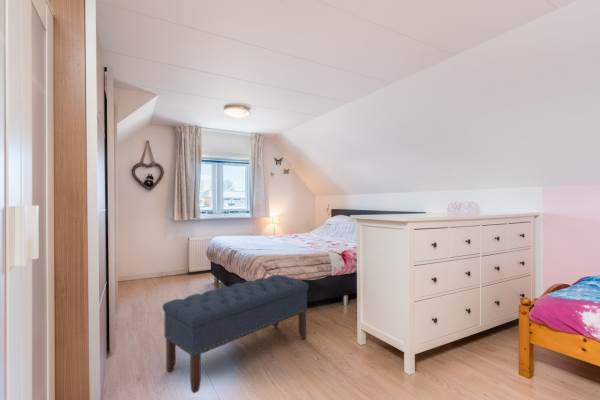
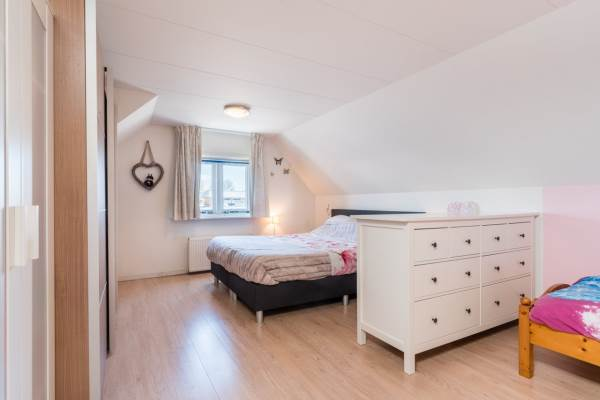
- bench (243, 320)
